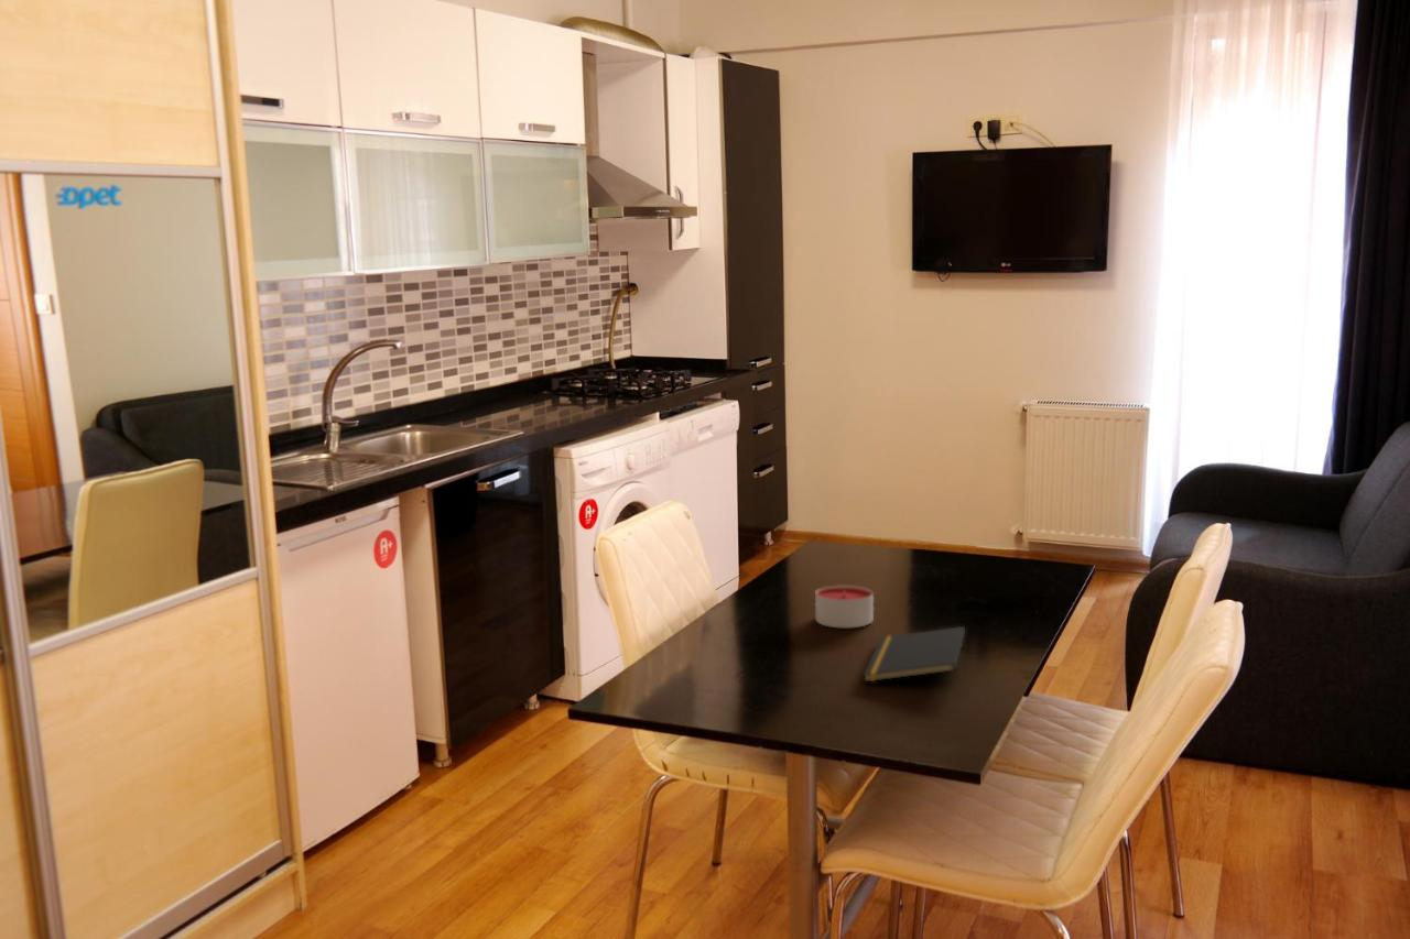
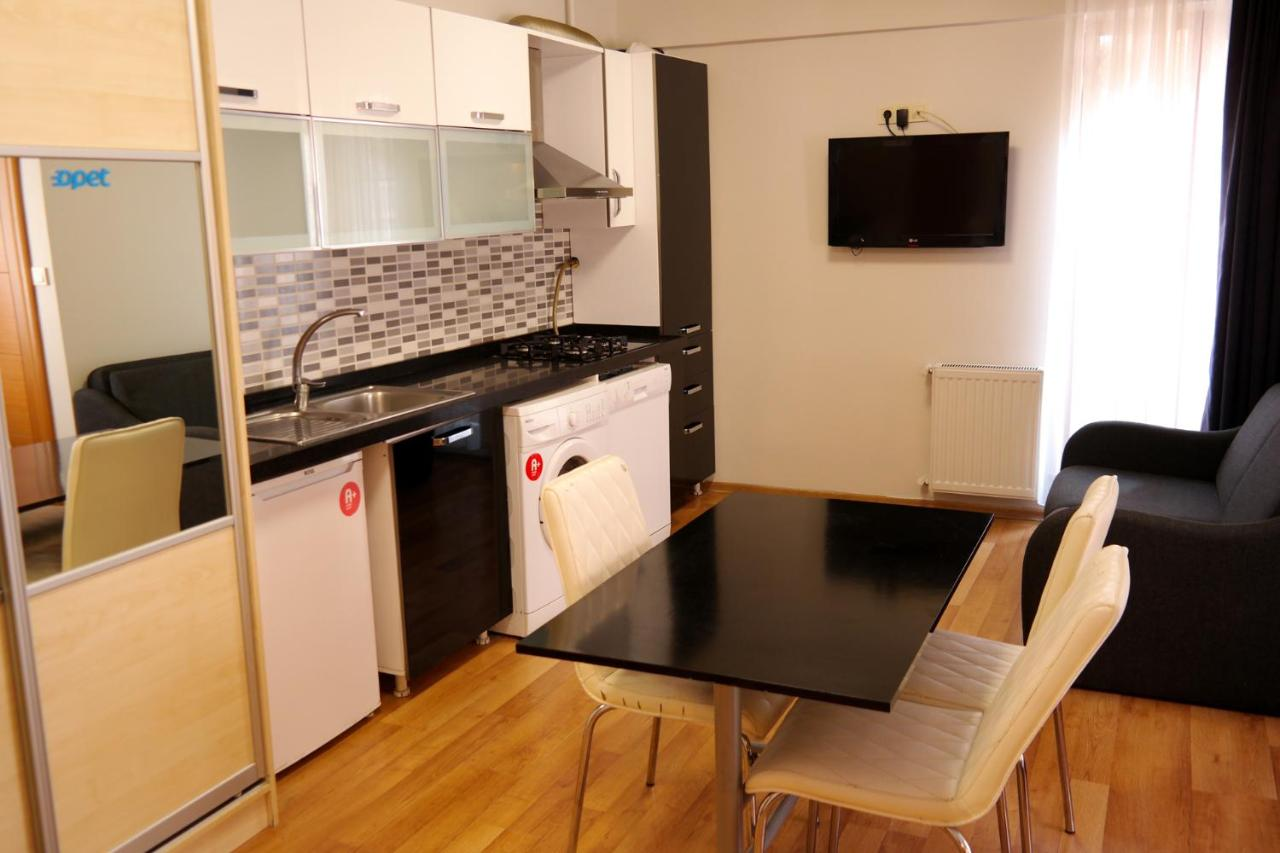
- notepad (915, 653)
- candle (844, 604)
